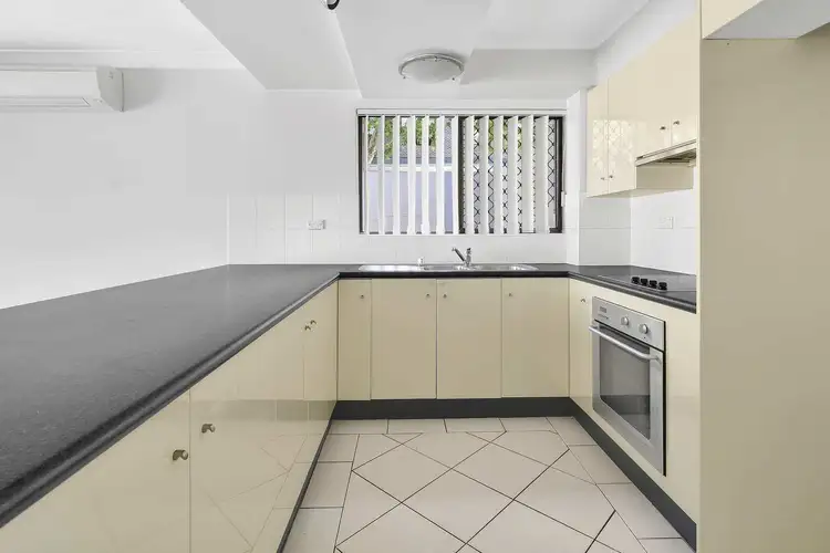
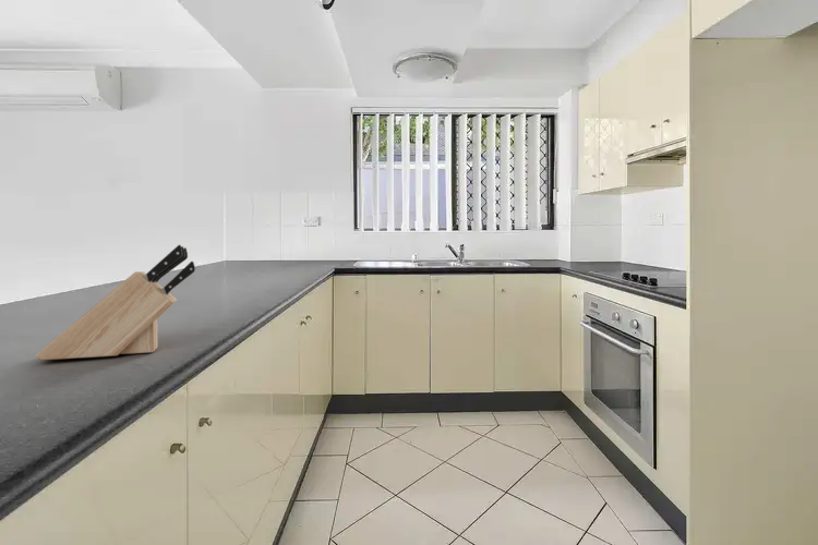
+ knife block (122, 298)
